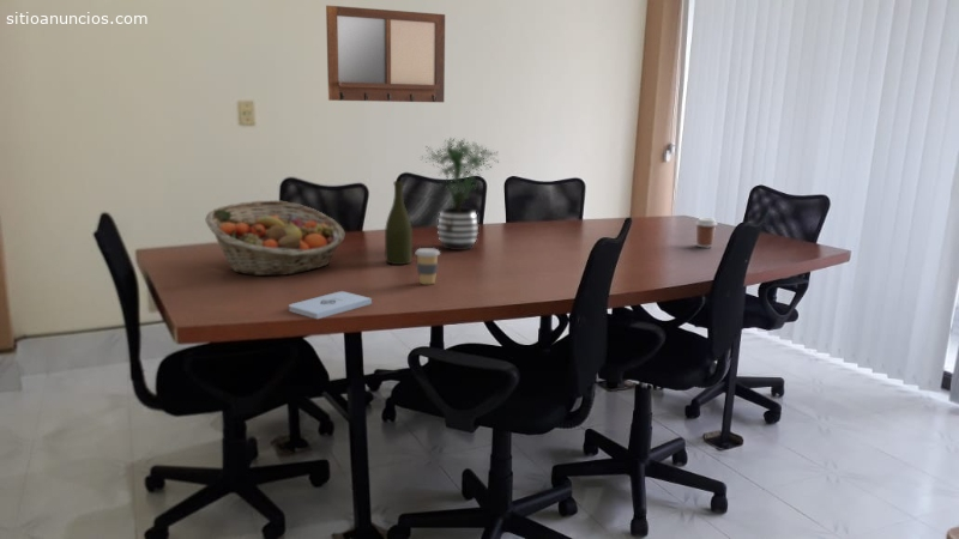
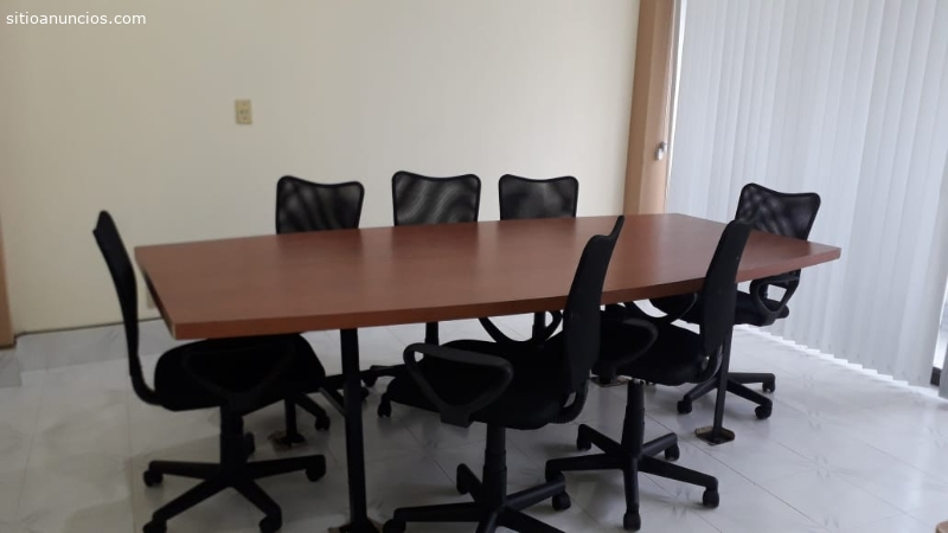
- notepad (330, 304)
- fruit basket (277, 236)
- potted plant (460, 193)
- bottle (398, 222)
- coffee cup (427, 266)
- coffee cup (705, 232)
- writing board (390, 55)
